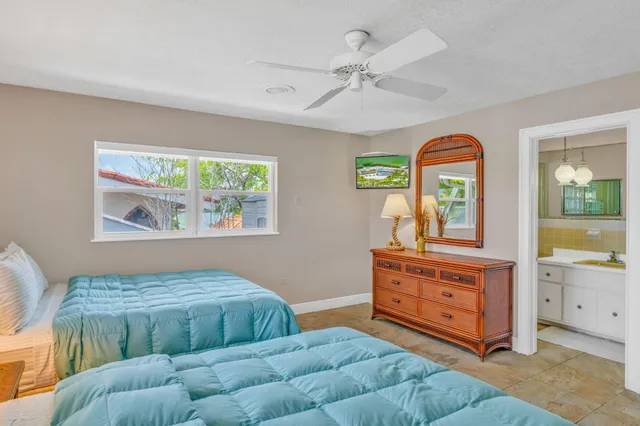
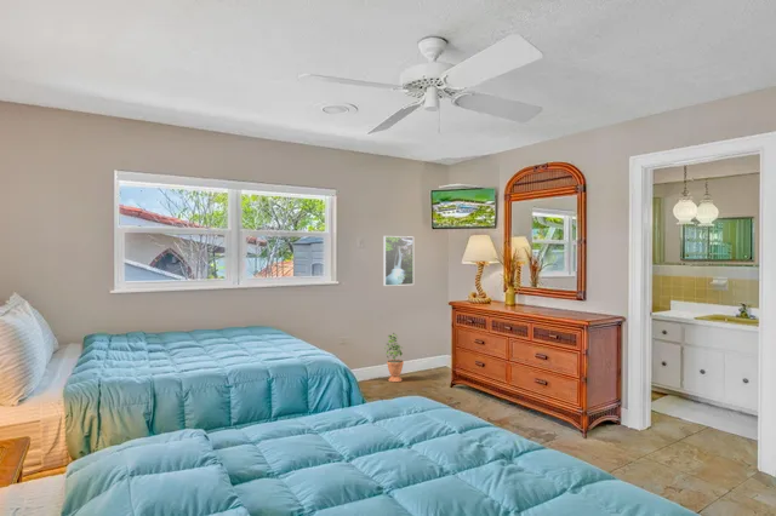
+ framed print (398, 260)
+ potted plant (393, 356)
